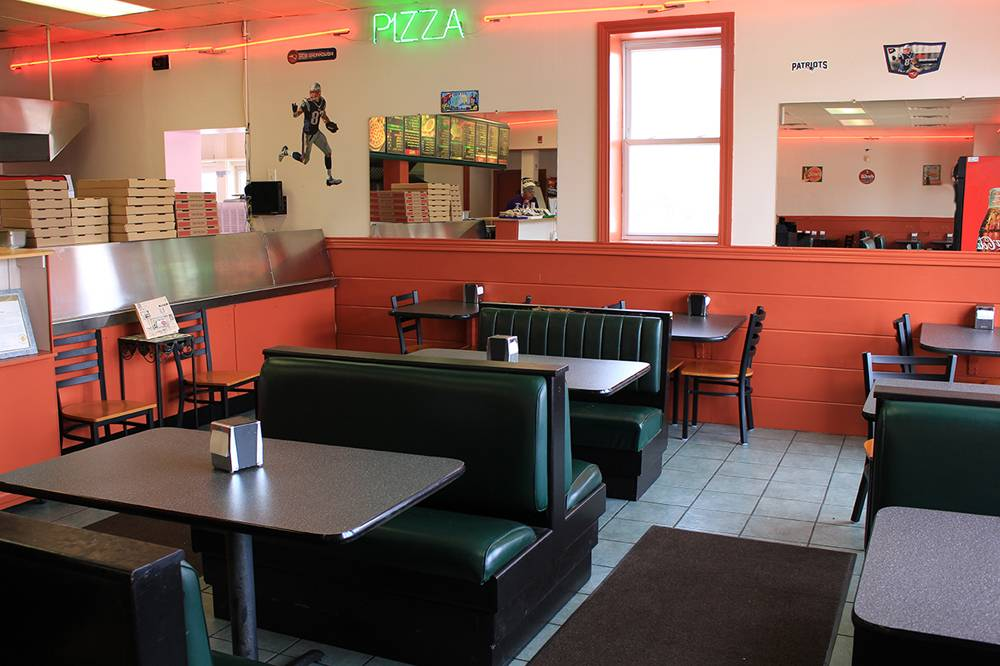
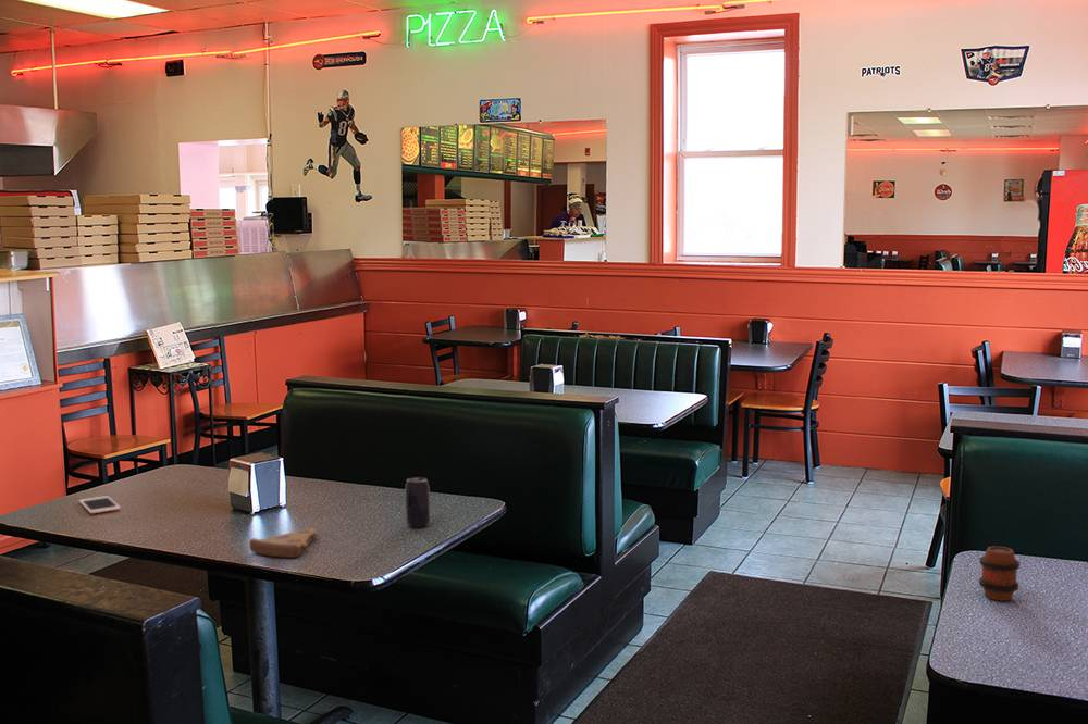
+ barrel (999, 573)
+ beverage can (417, 502)
+ pizza (283, 540)
+ cell phone (99, 504)
